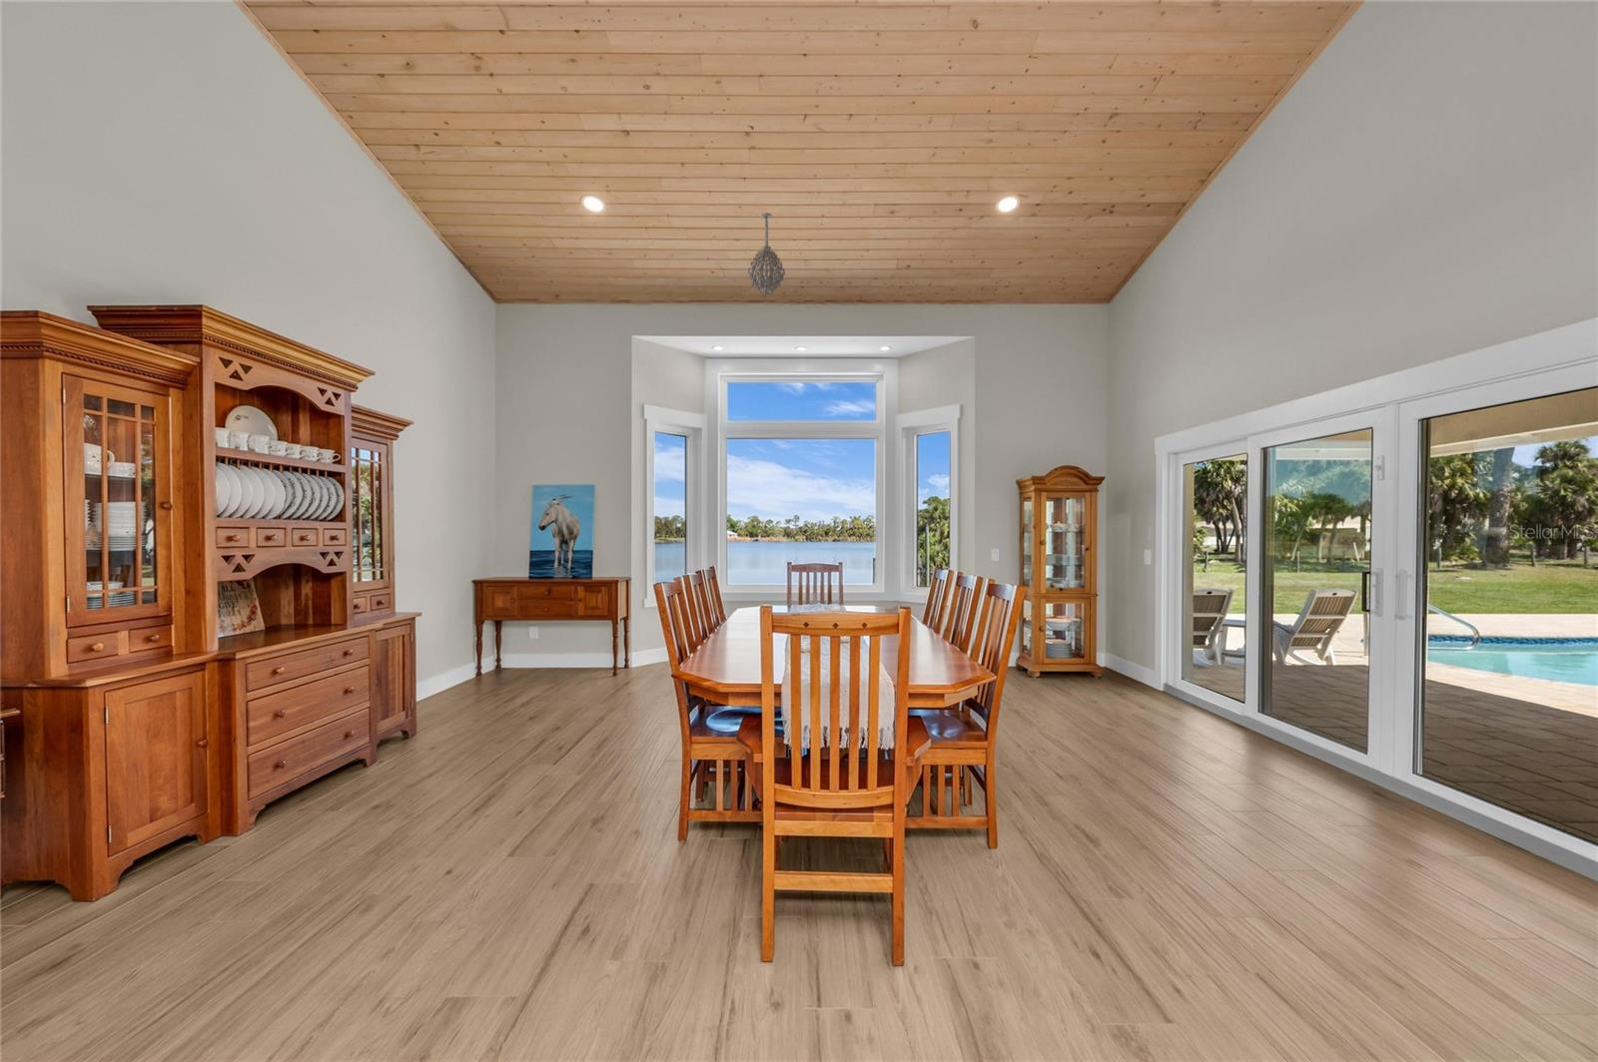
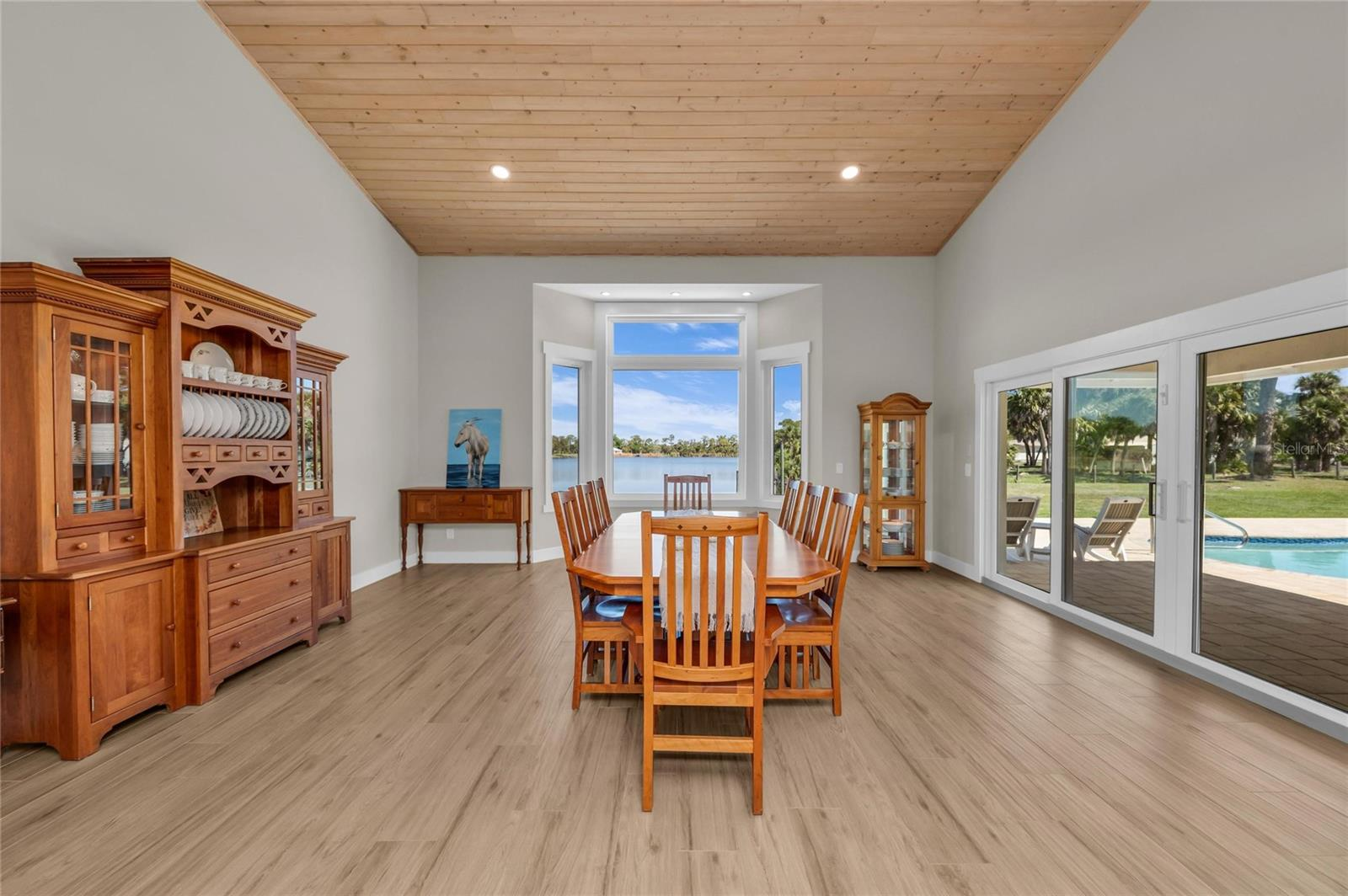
- chandelier (766, 256)
